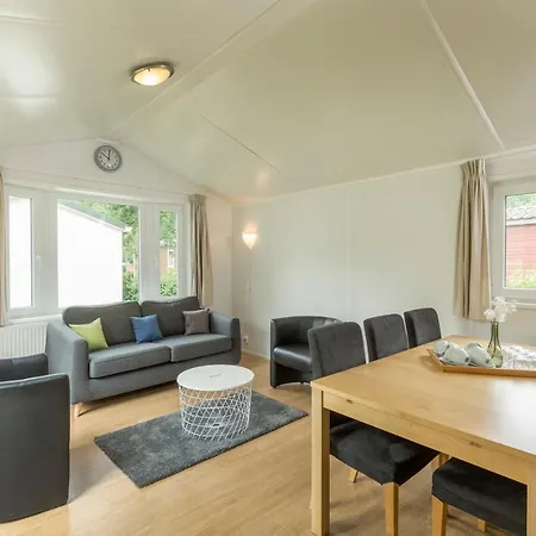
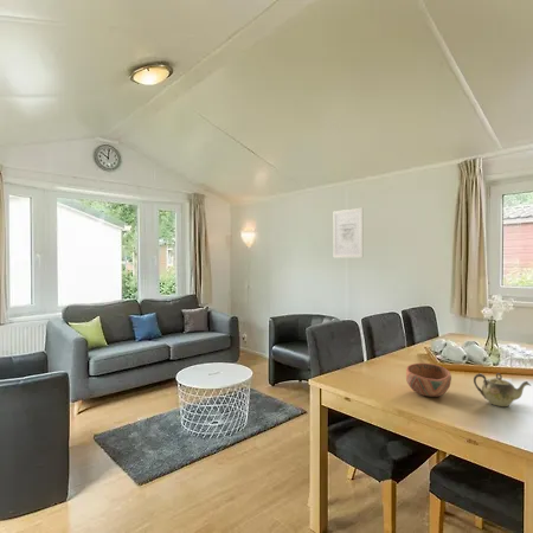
+ bowl (428, 380)
+ teapot (501, 388)
+ wall art (347, 233)
